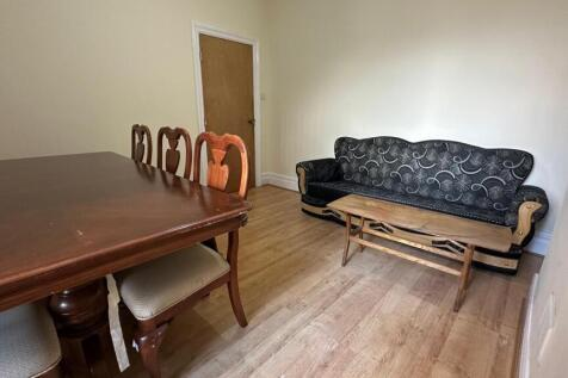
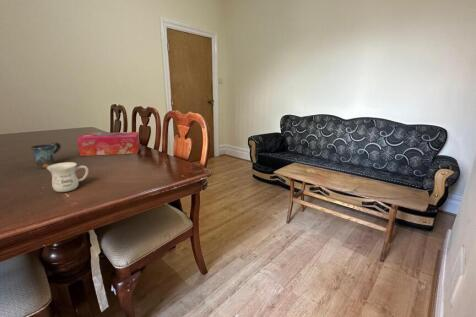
+ tissue box (111, 143)
+ mug (70, 176)
+ mug (49, 155)
